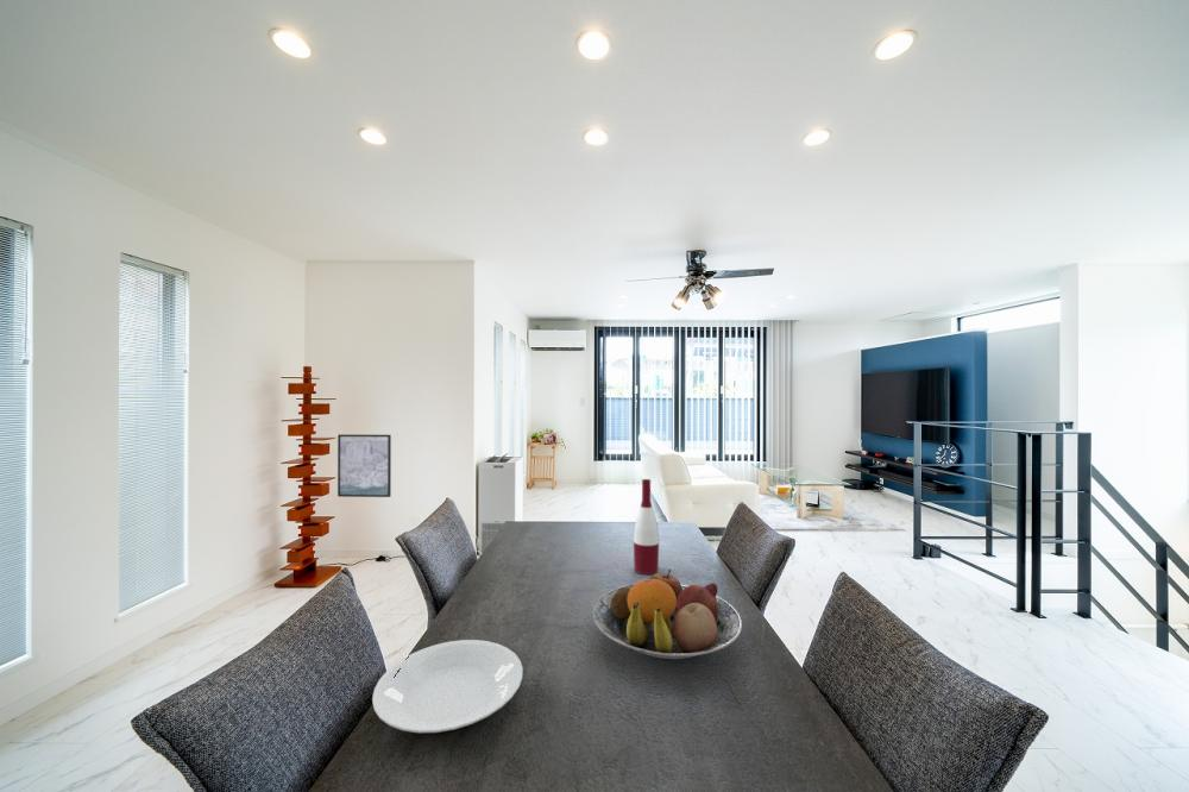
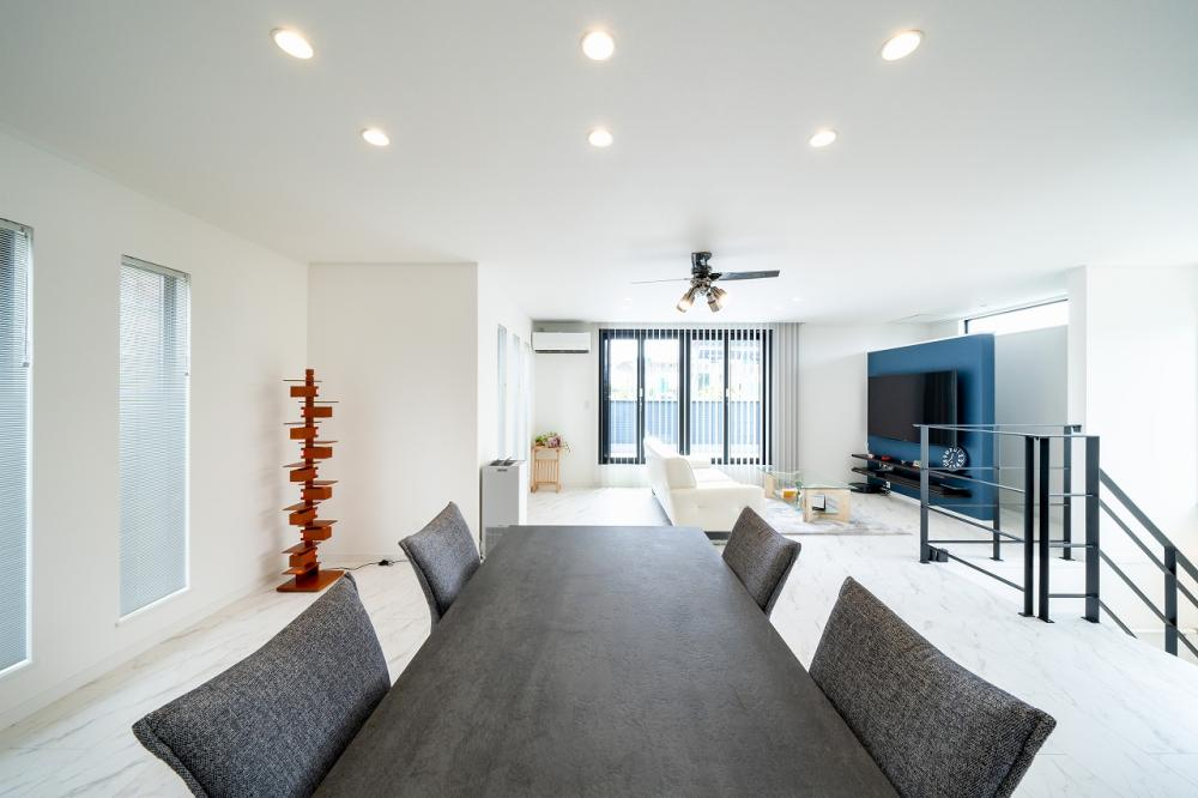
- alcohol (646, 524)
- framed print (364, 465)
- fruit bowl (665, 606)
- plate (451, 689)
